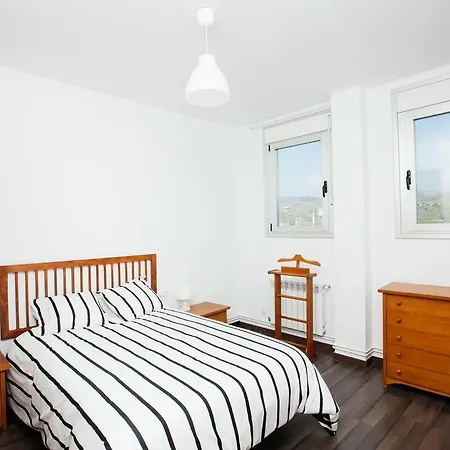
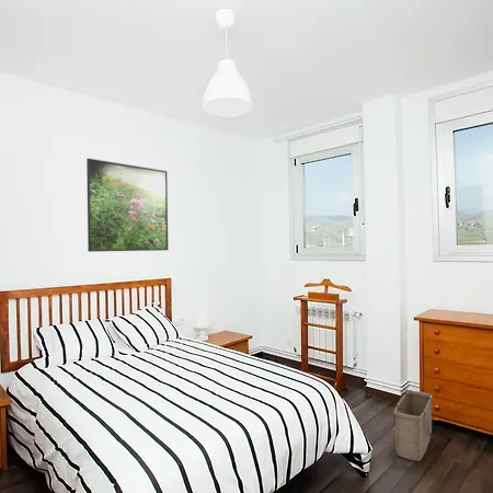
+ basket (414, 423)
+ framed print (130, 207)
